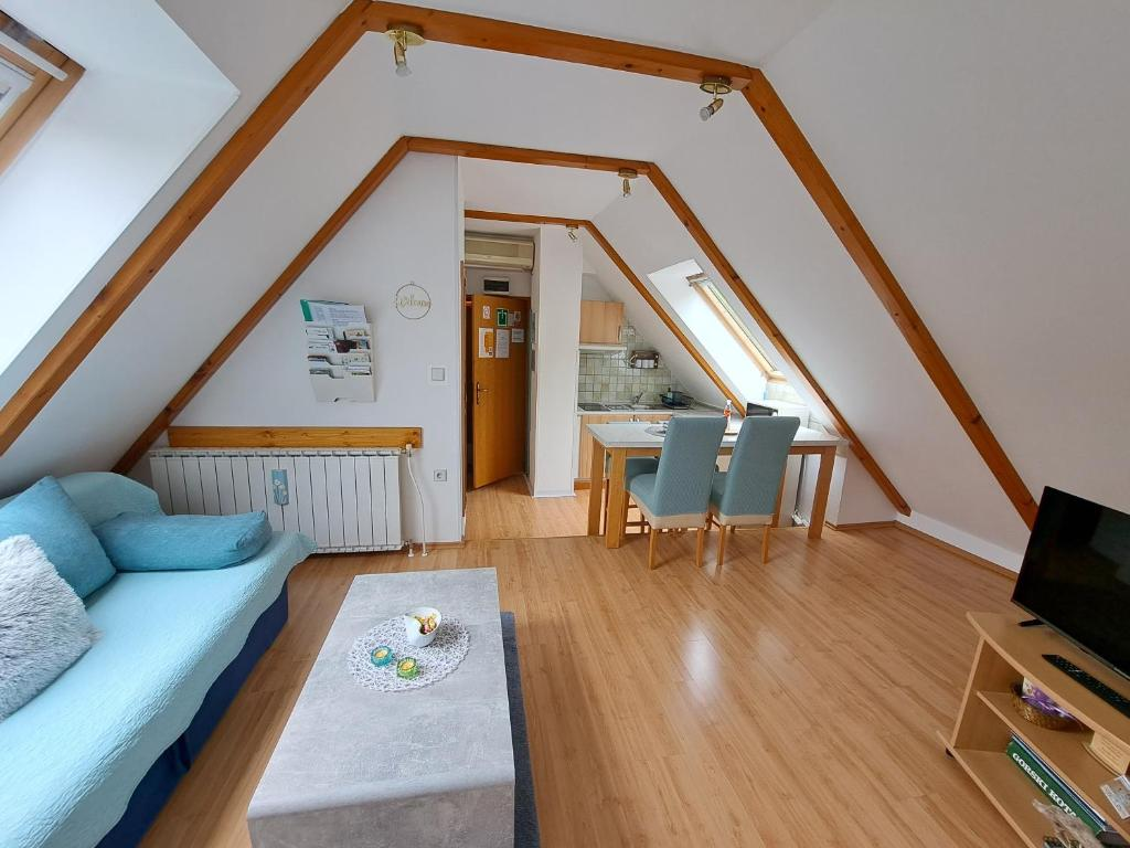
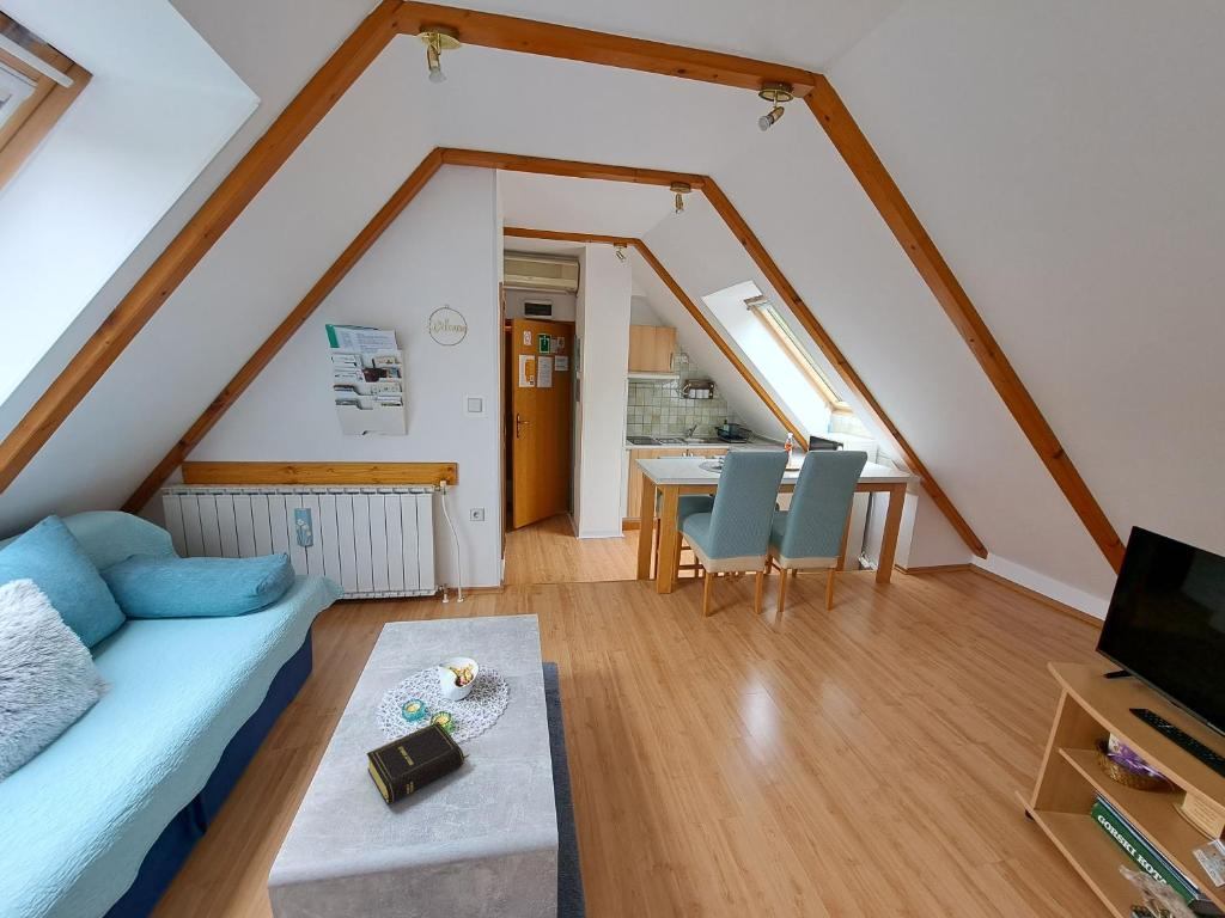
+ book (419, 759)
